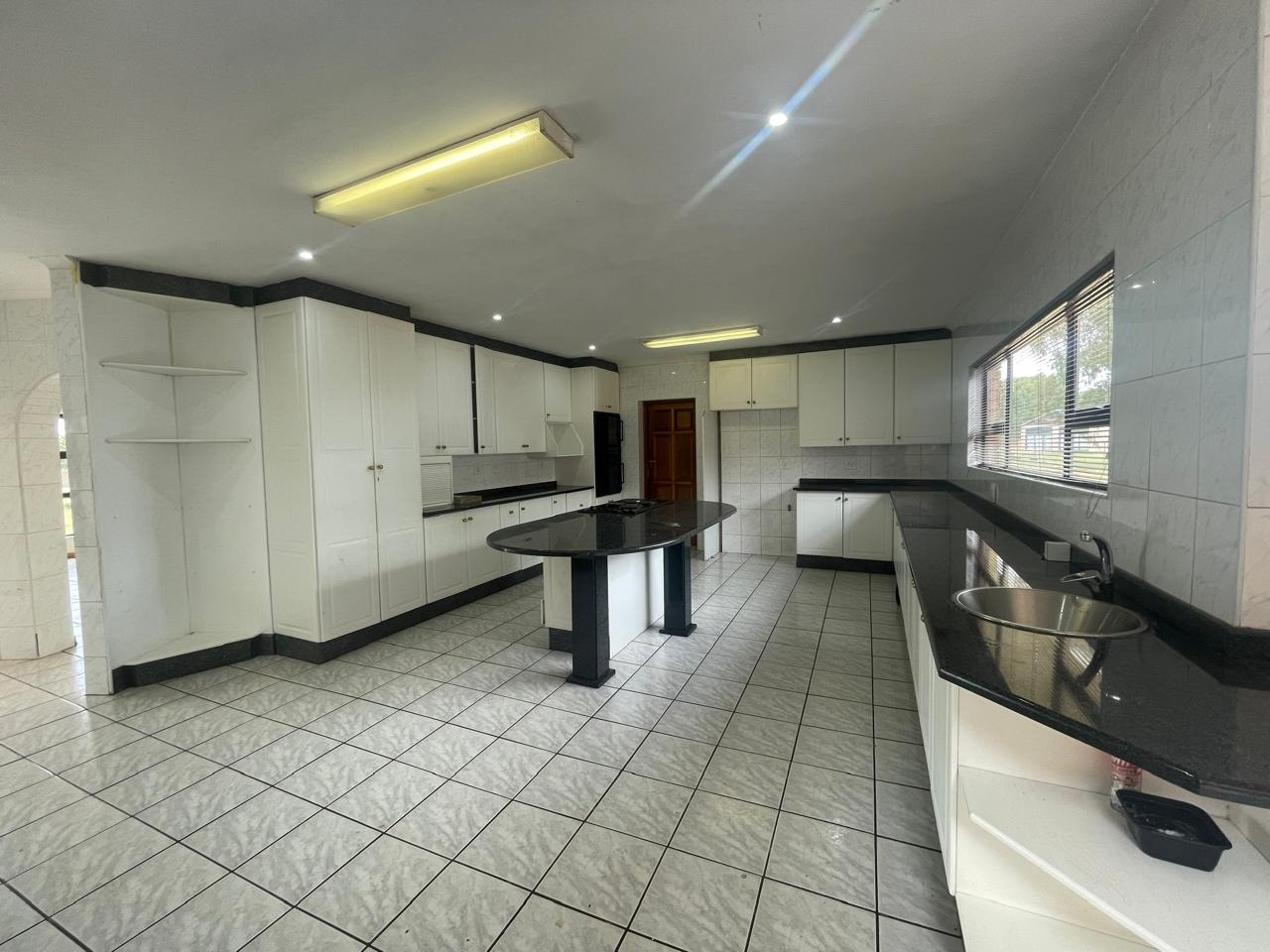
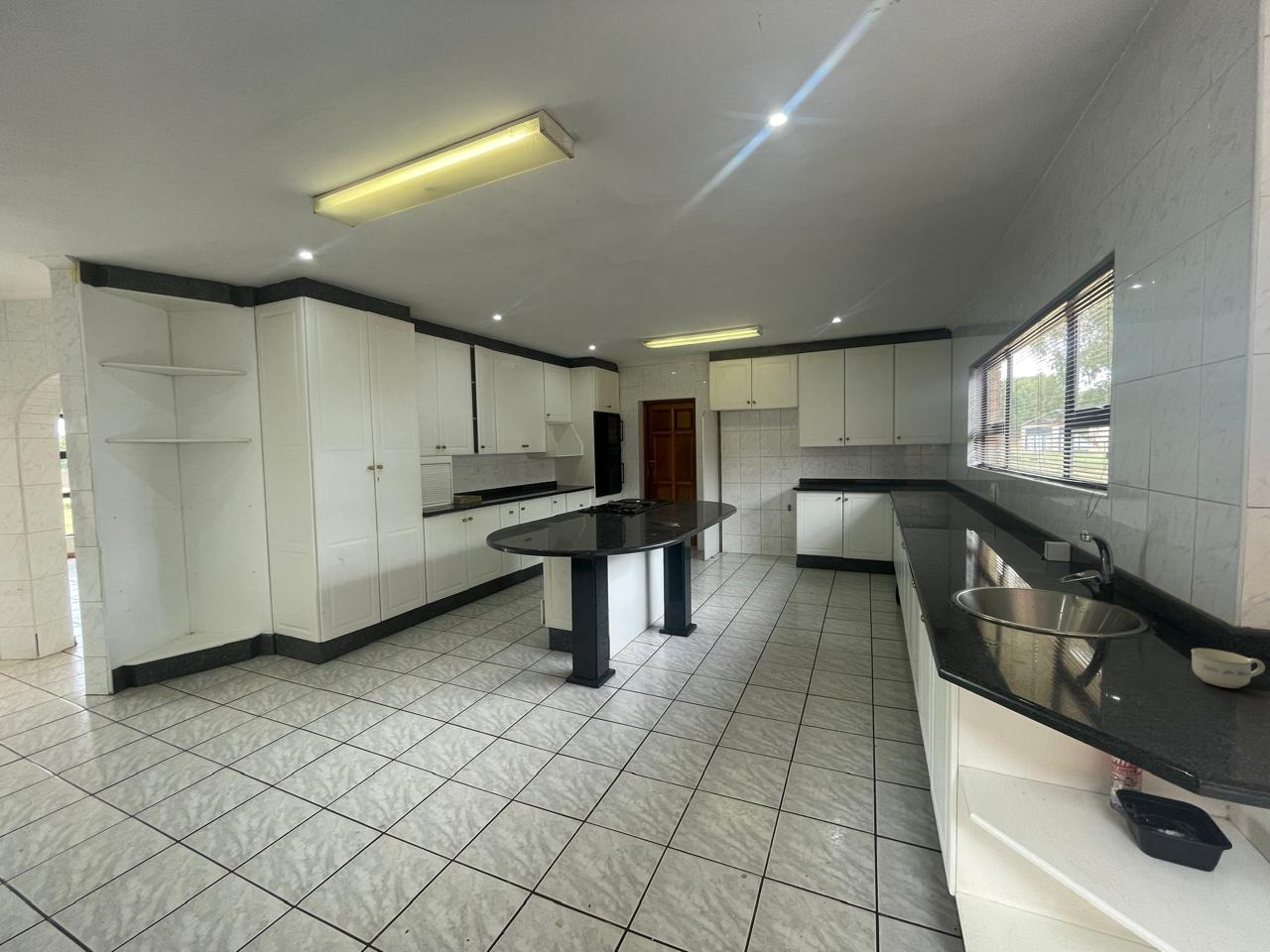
+ cup (1228, 669)
